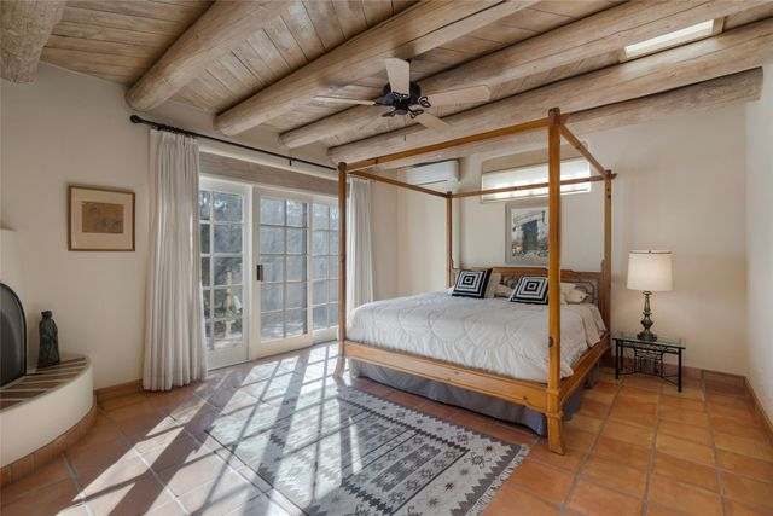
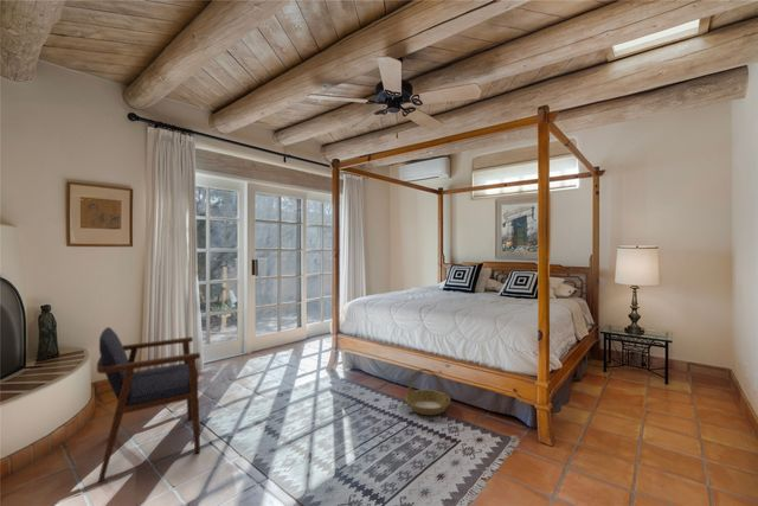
+ basket (428, 390)
+ armchair (150, 385)
